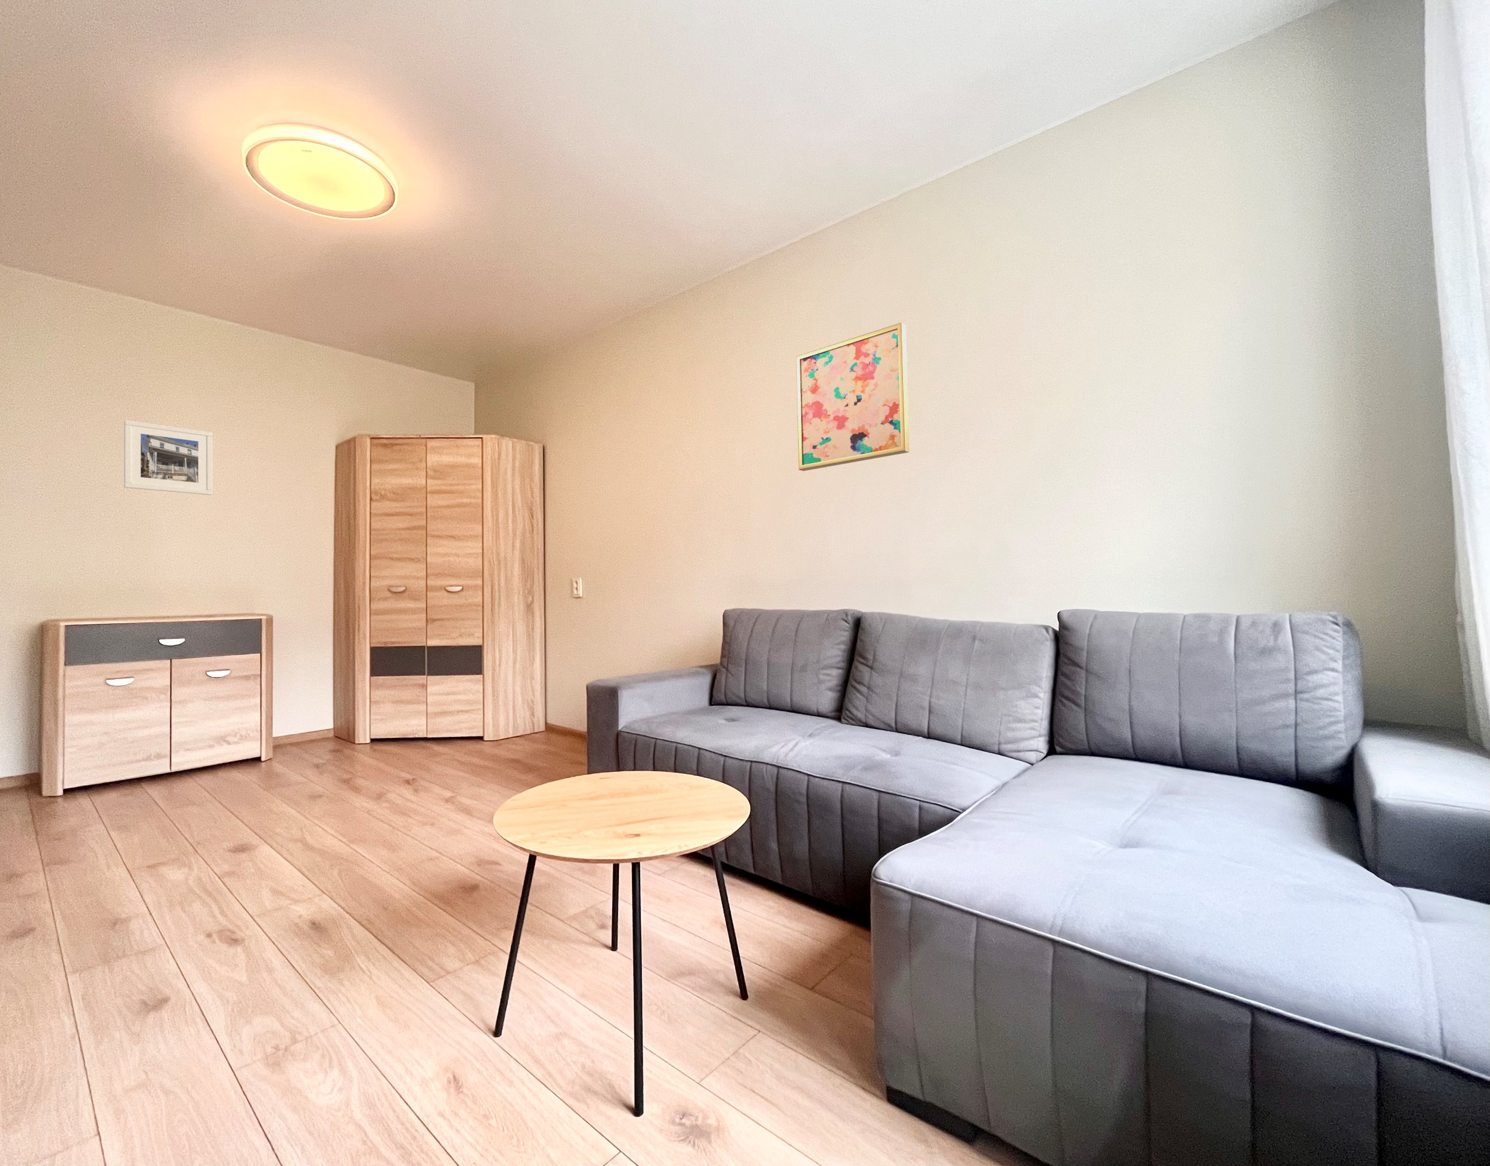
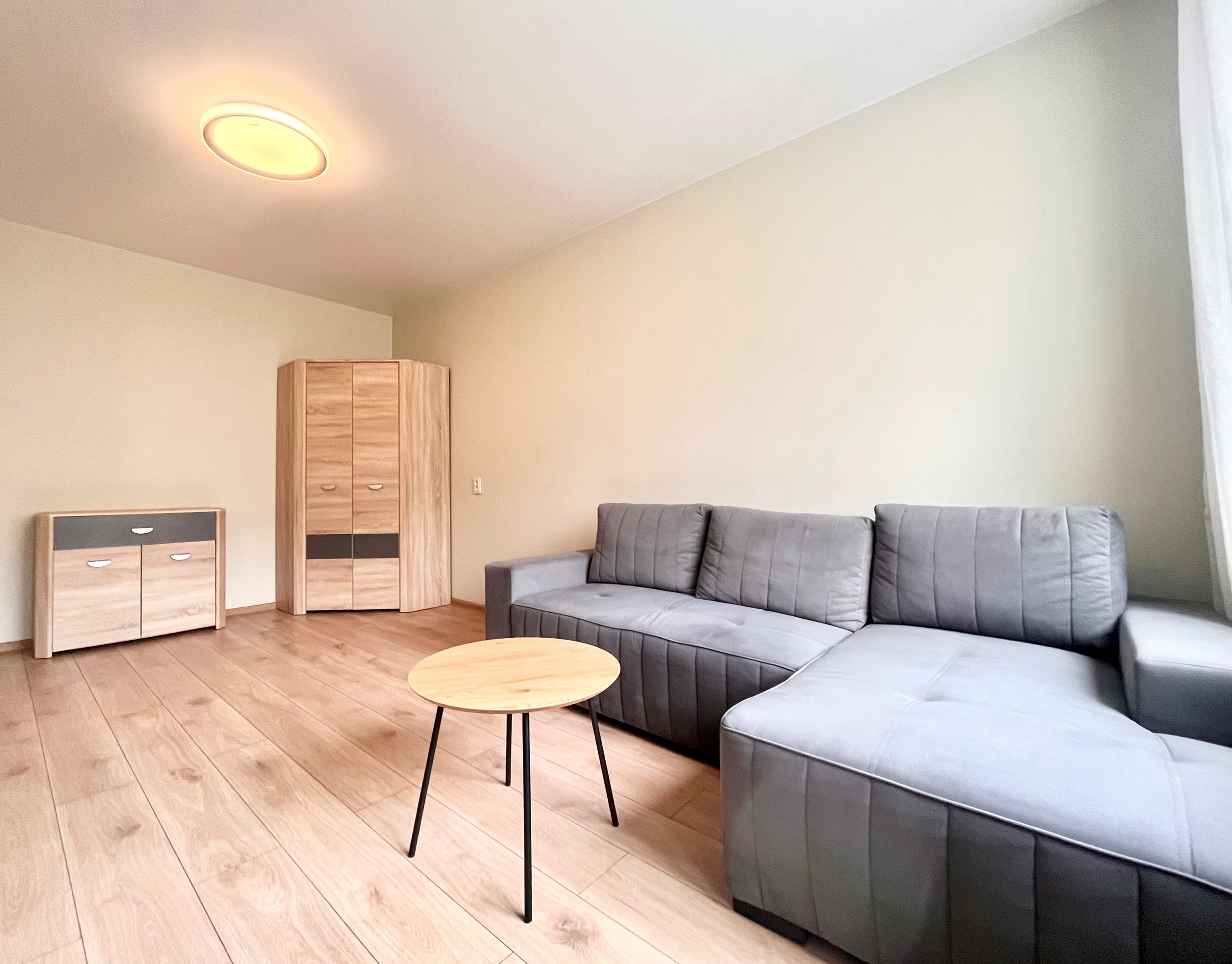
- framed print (169, 458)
- wall art (849, 402)
